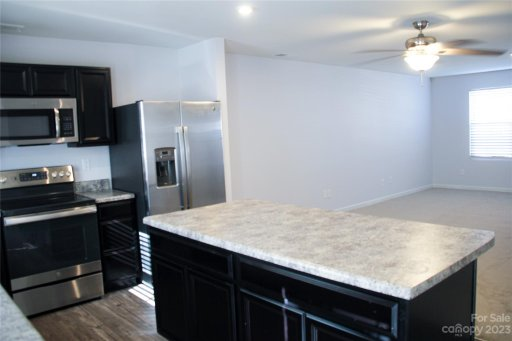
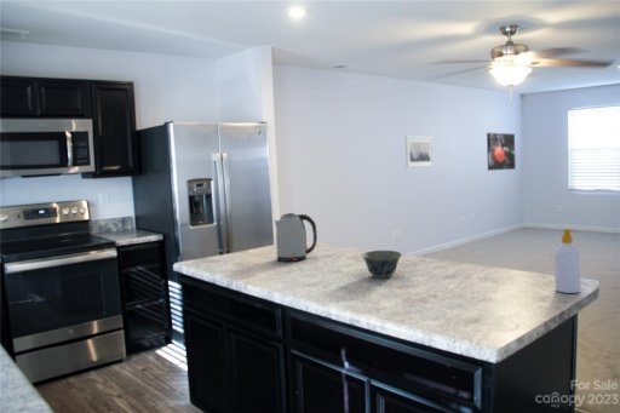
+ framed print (419, 151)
+ soap bottle (568, 259)
+ kettle (295, 235)
+ wall art (501, 151)
+ bowl (381, 264)
